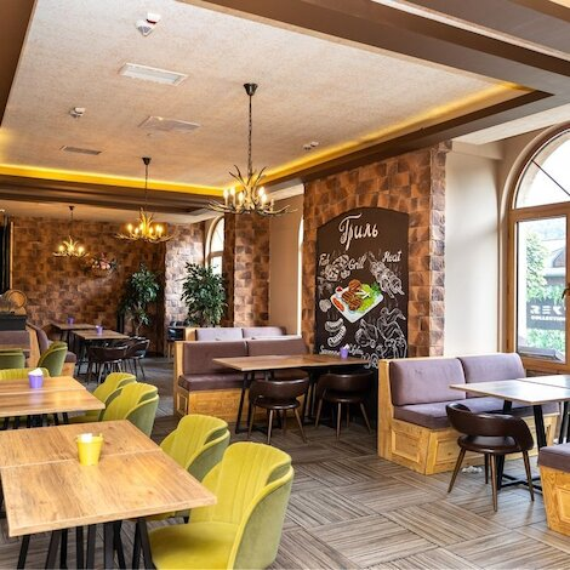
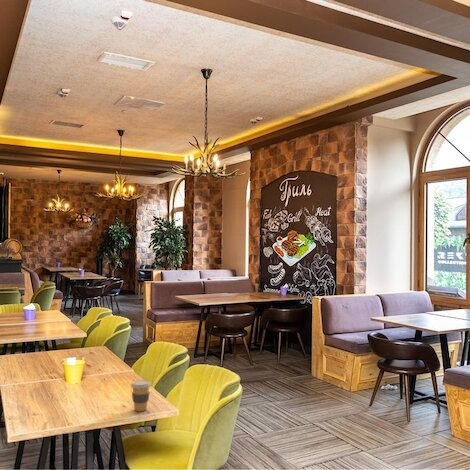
+ coffee cup (140, 395)
